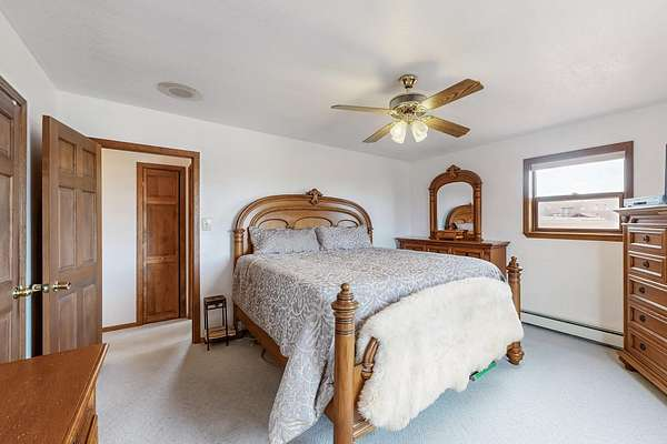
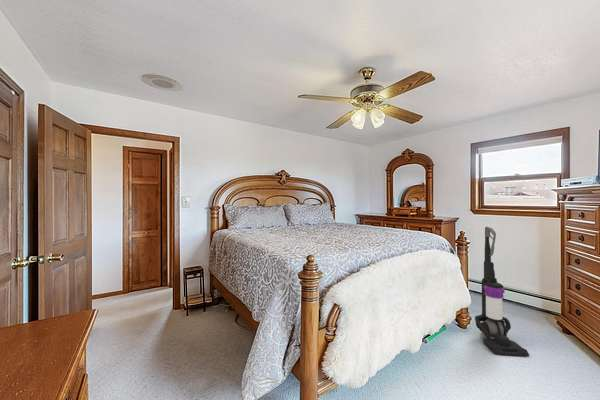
+ vacuum cleaner (496, 285)
